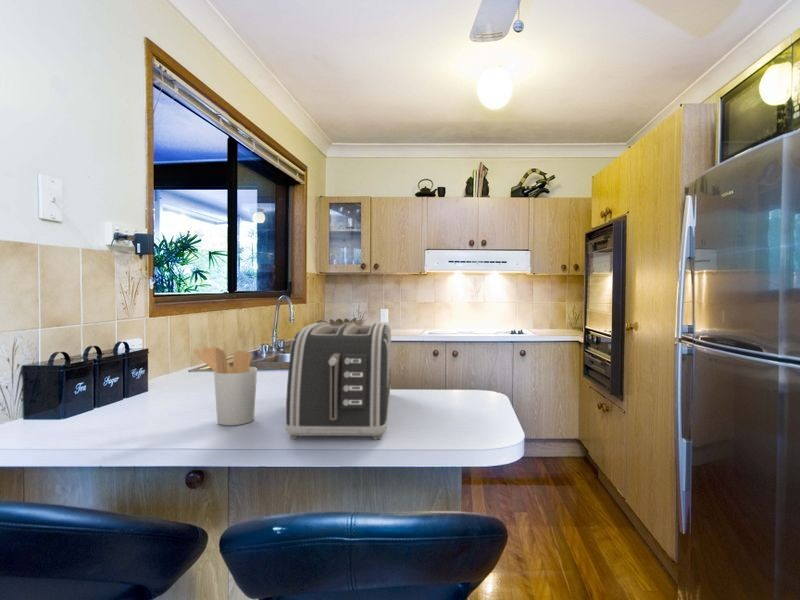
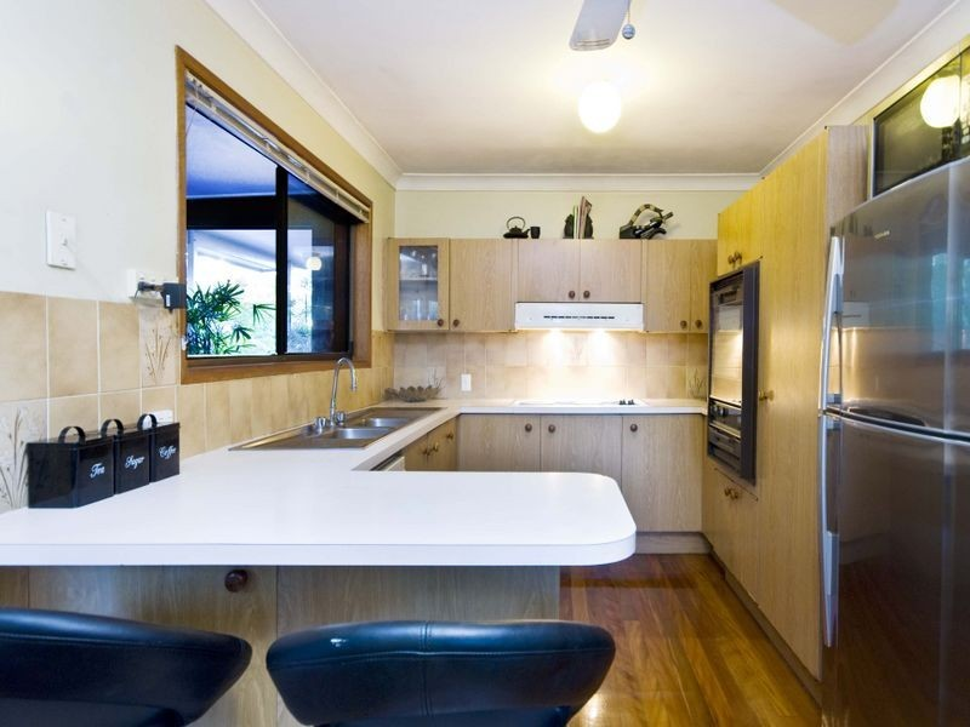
- utensil holder (226, 382)
- toaster (346, 368)
